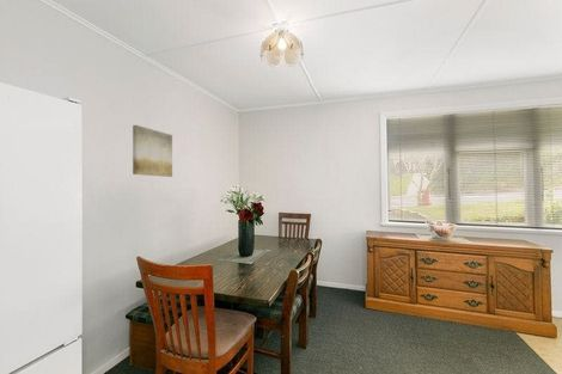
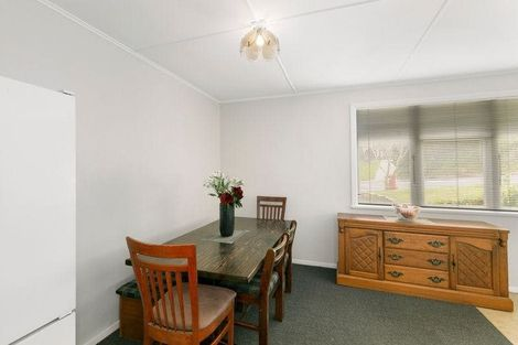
- wall art (153, 153)
